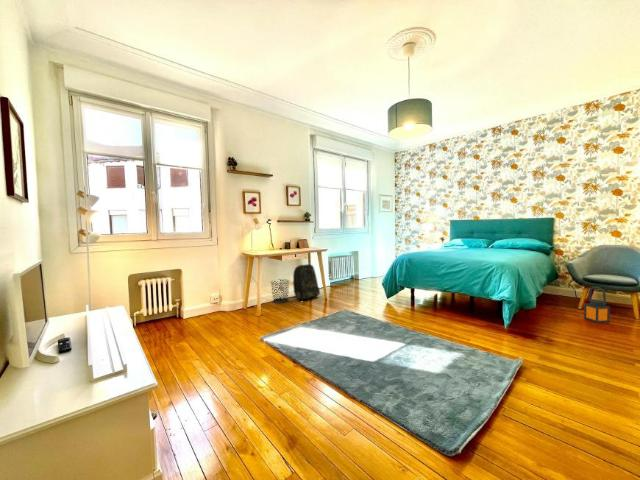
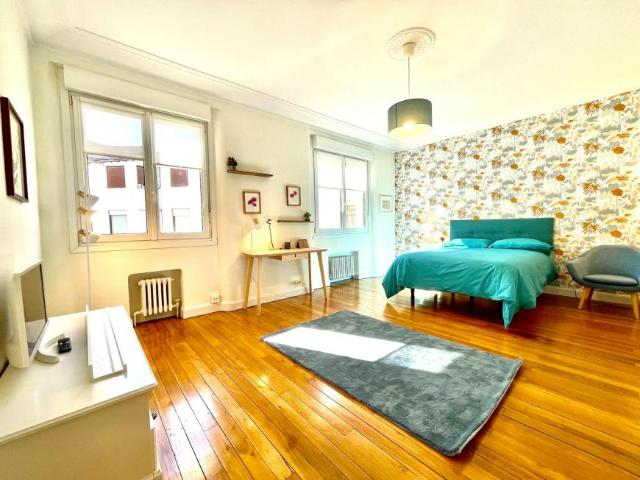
- lantern (596, 303)
- waste bin (280, 291)
- backpack (304, 281)
